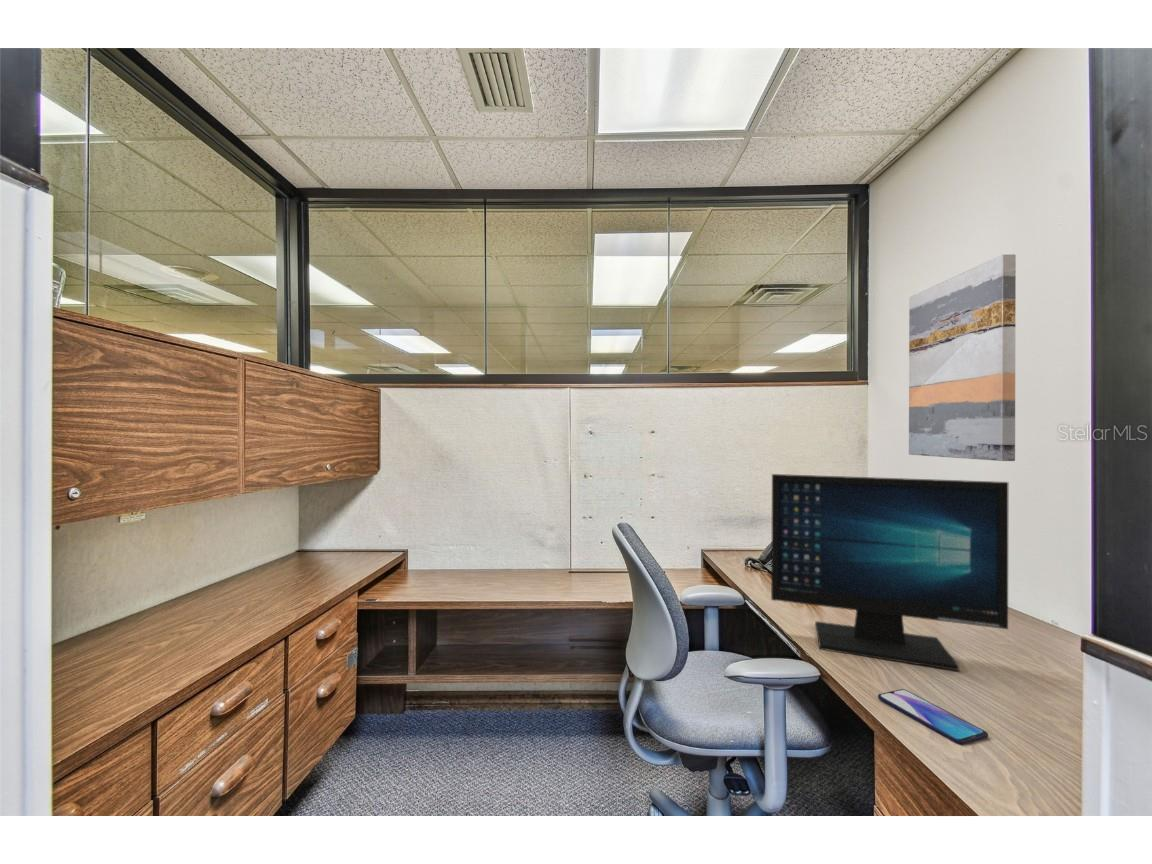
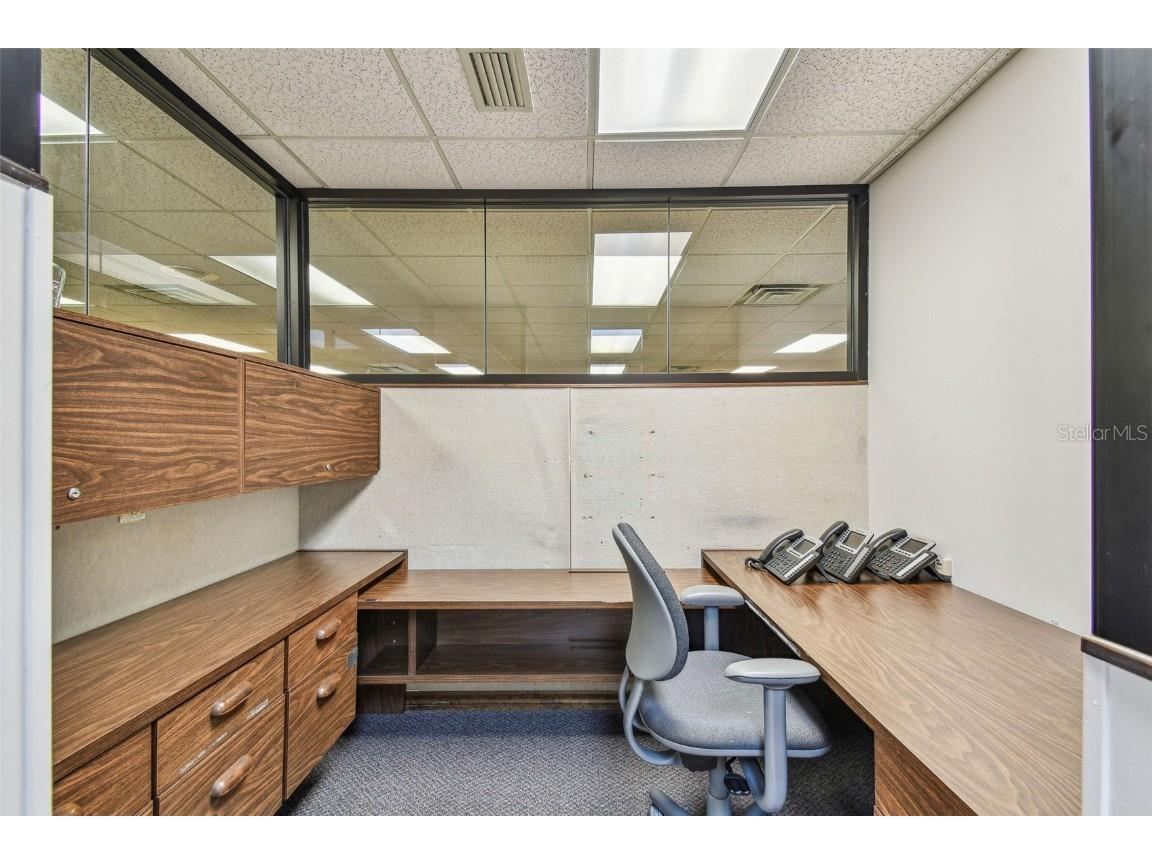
- smartphone (929, 714)
- computer monitor (879, 561)
- wall art (955, 367)
